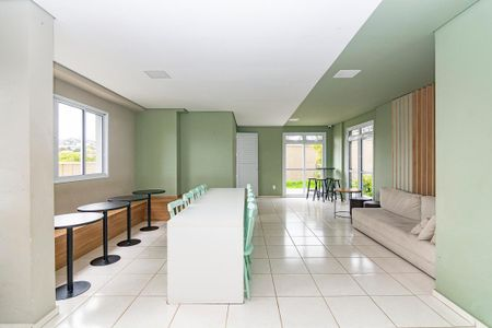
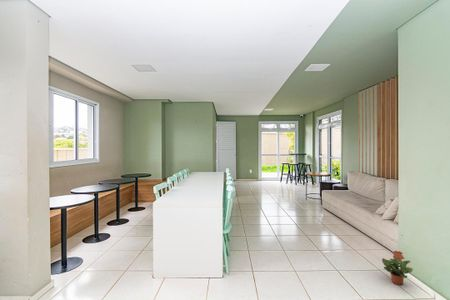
+ potted plant (398, 267)
